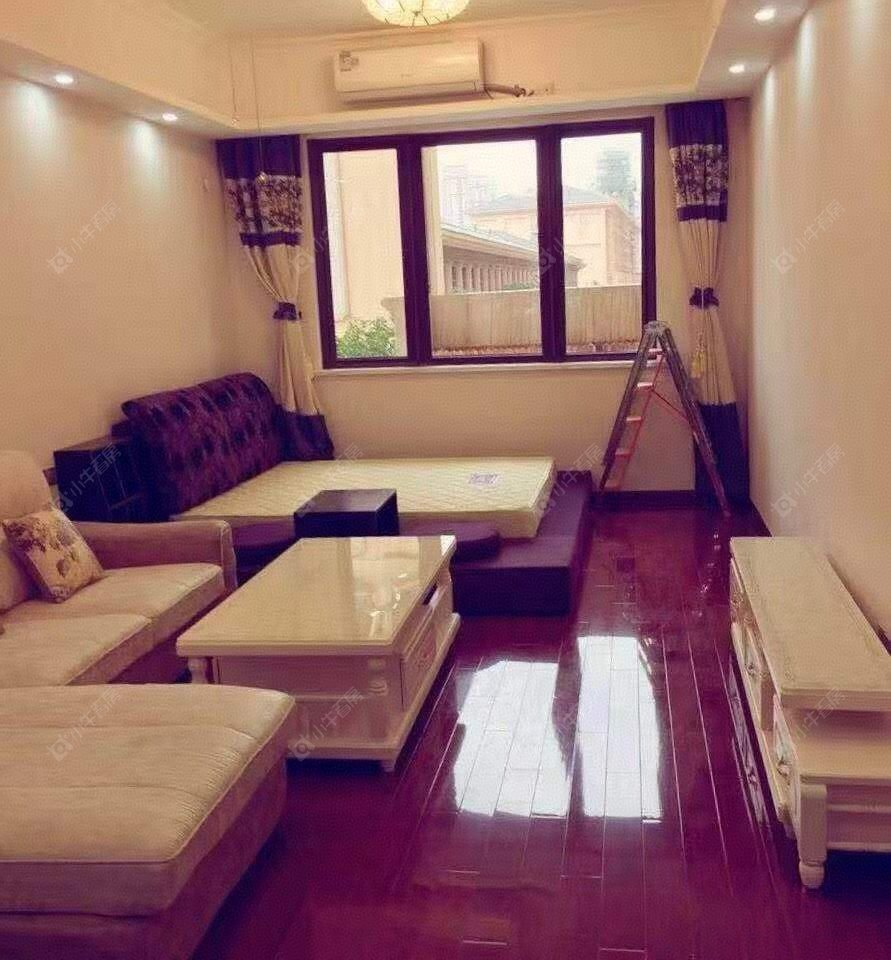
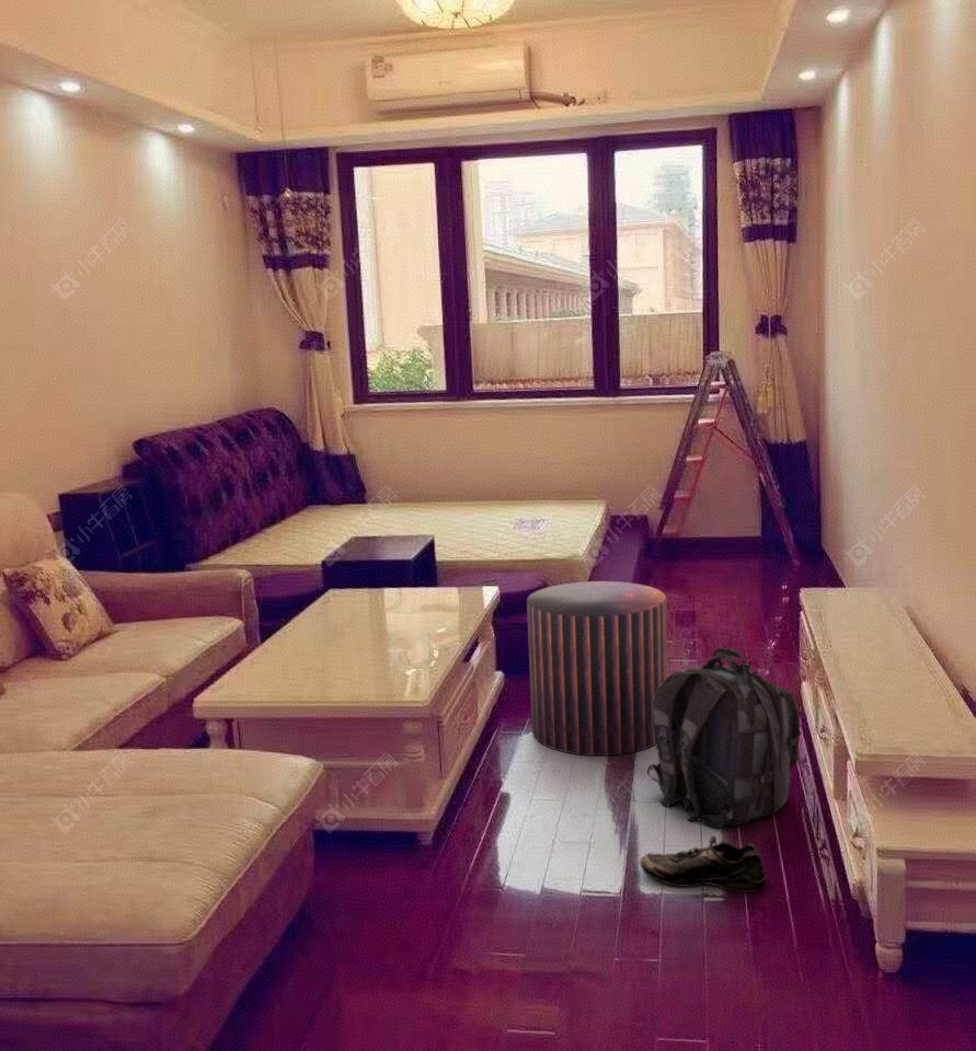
+ stool (597, 663)
+ backpack (723, 725)
+ shoe (702, 855)
